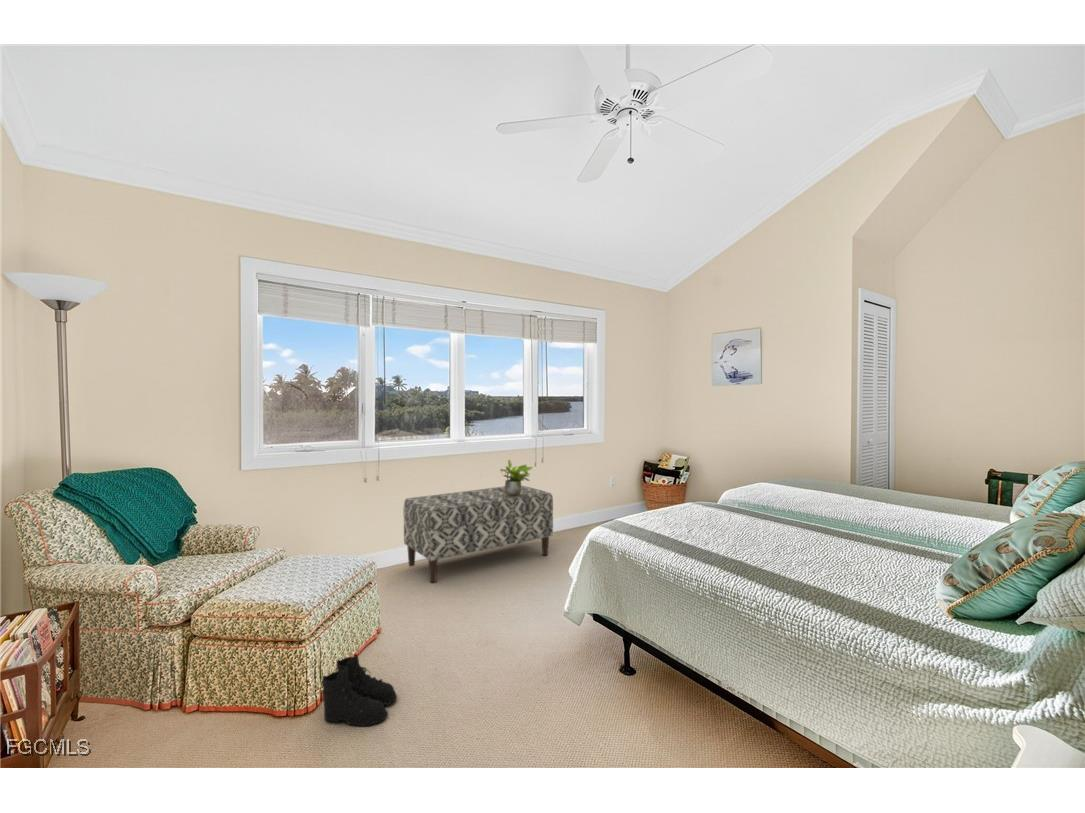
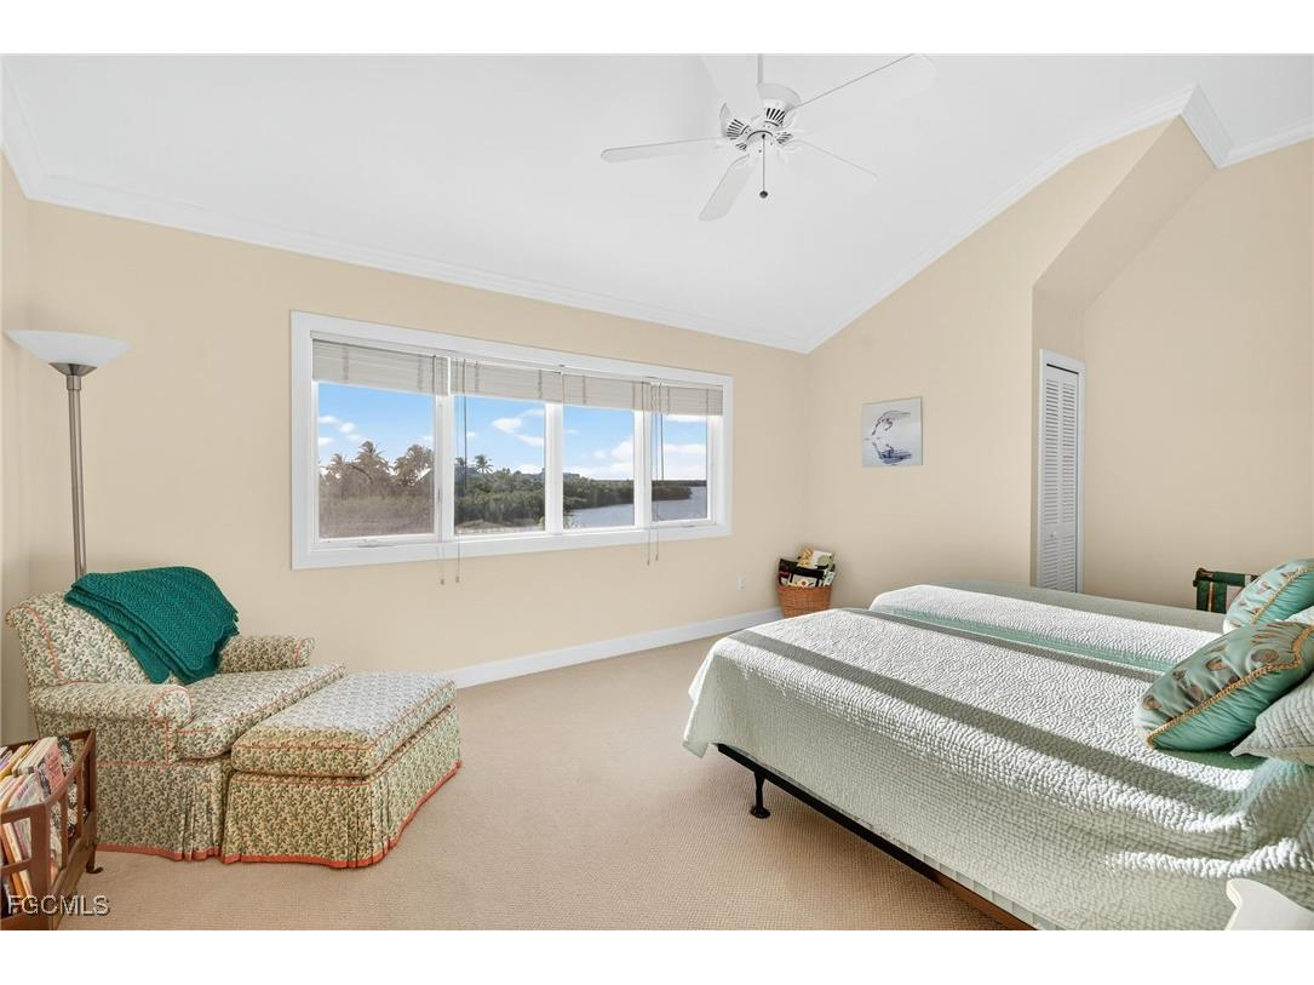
- bench (480, 527)
- potted plant (515, 478)
- boots (359, 685)
